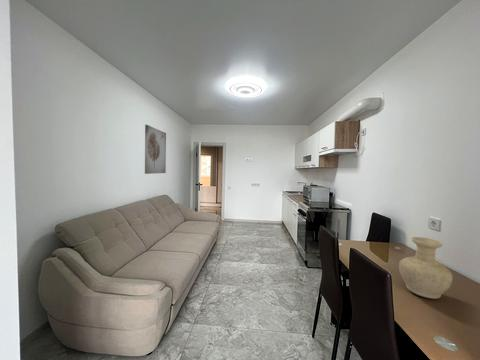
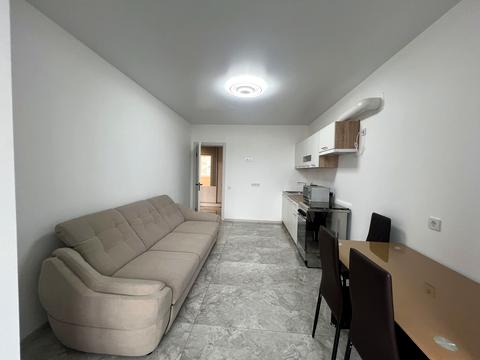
- wall art (156, 151)
- vase (424, 267)
